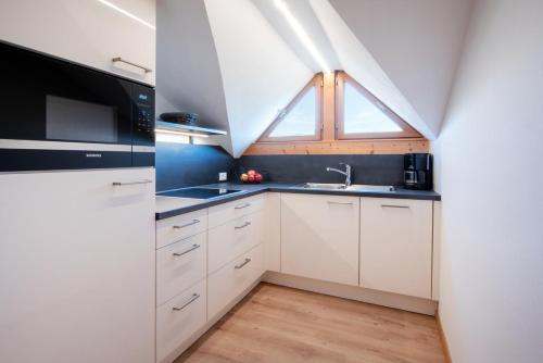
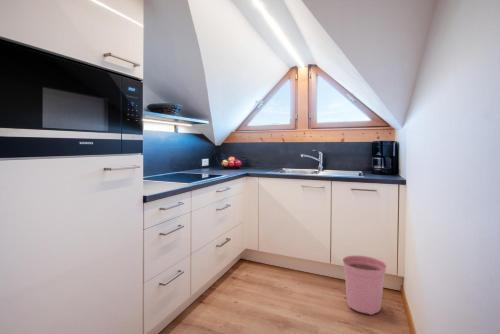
+ plant pot (363, 284)
